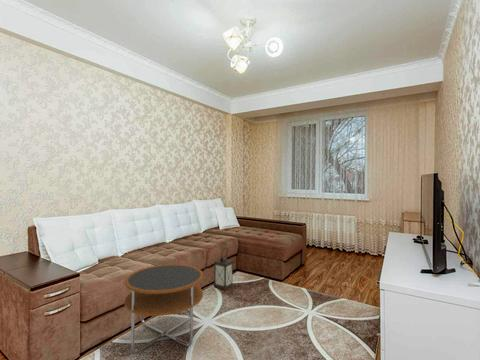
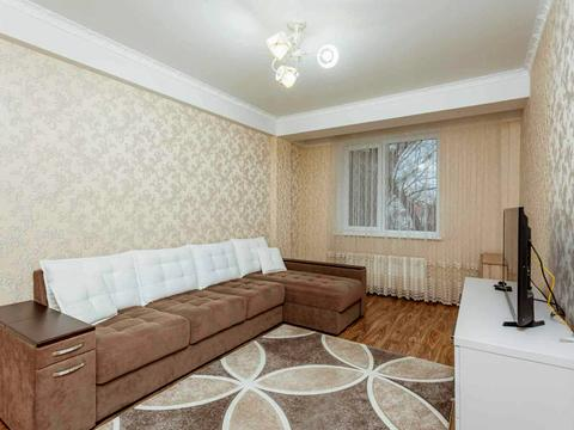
- lantern (223, 266)
- side table (165, 305)
